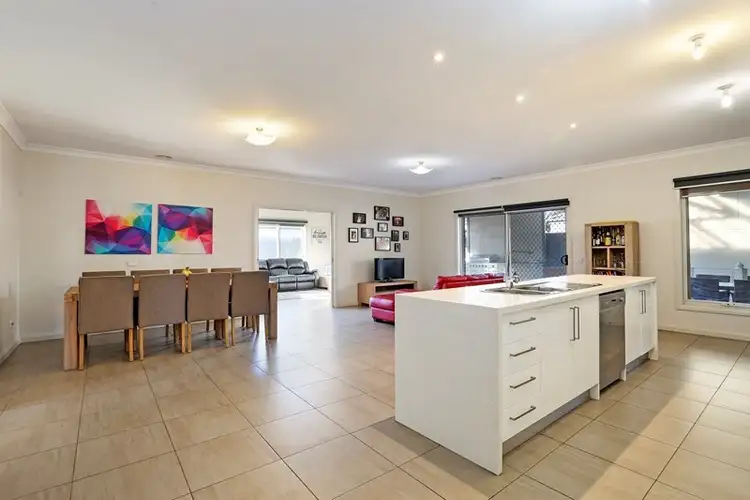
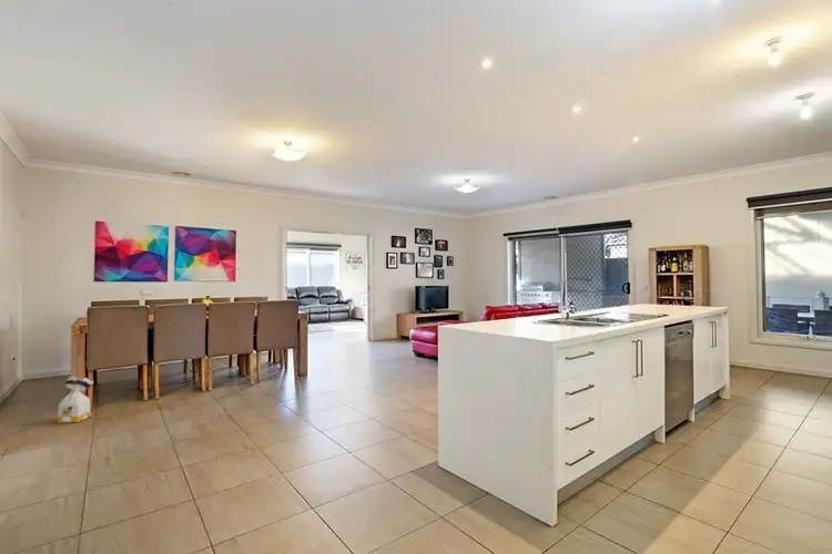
+ bag (74, 397)
